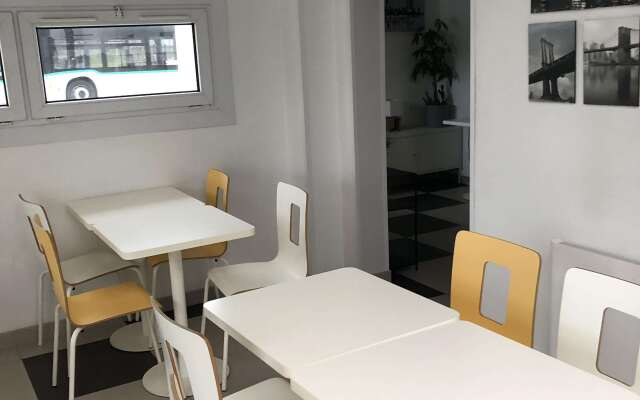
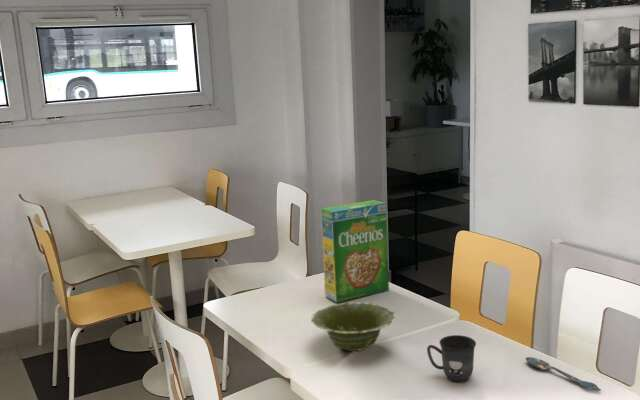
+ dish (353, 331)
+ mug (451, 359)
+ spoon (561, 373)
+ cereal box (355, 250)
